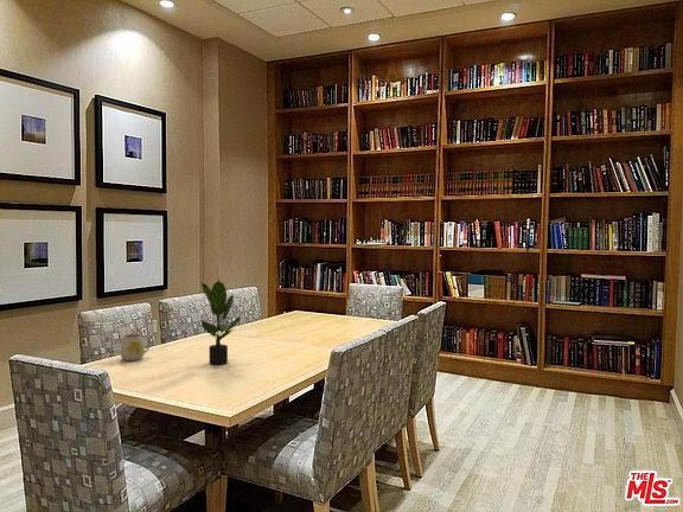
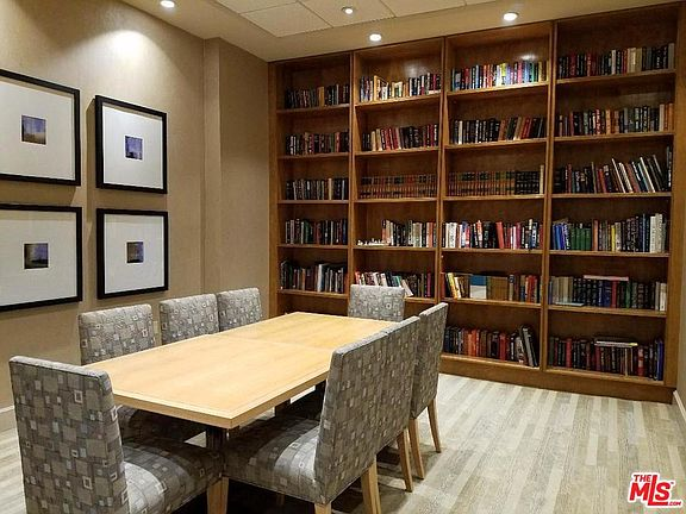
- mug (135, 346)
- potted plant (216, 321)
